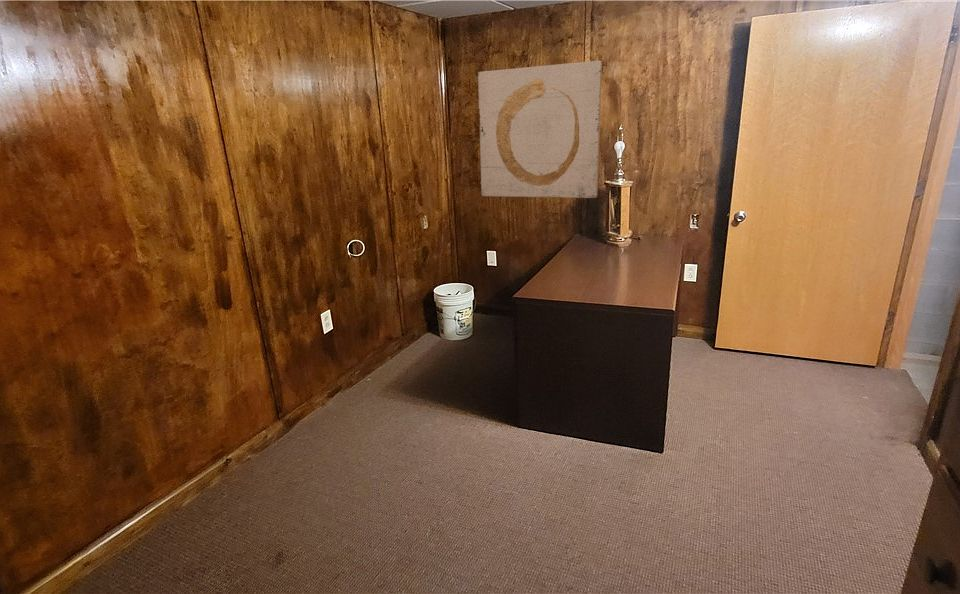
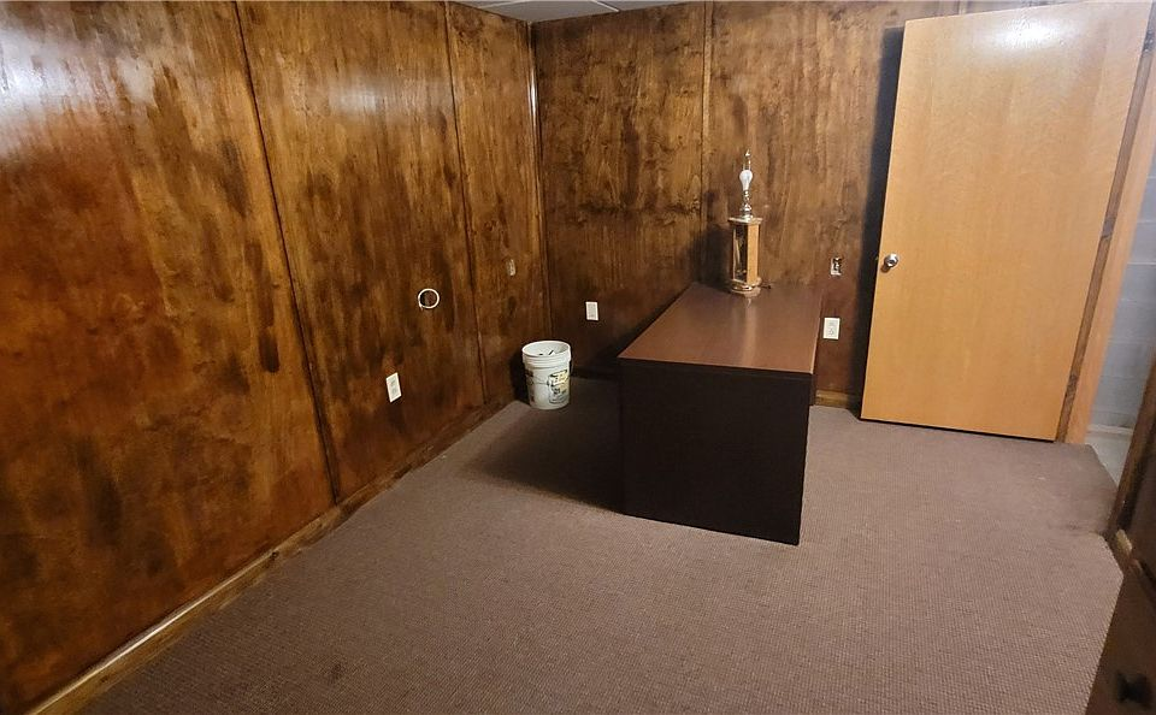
- wall art (537, 134)
